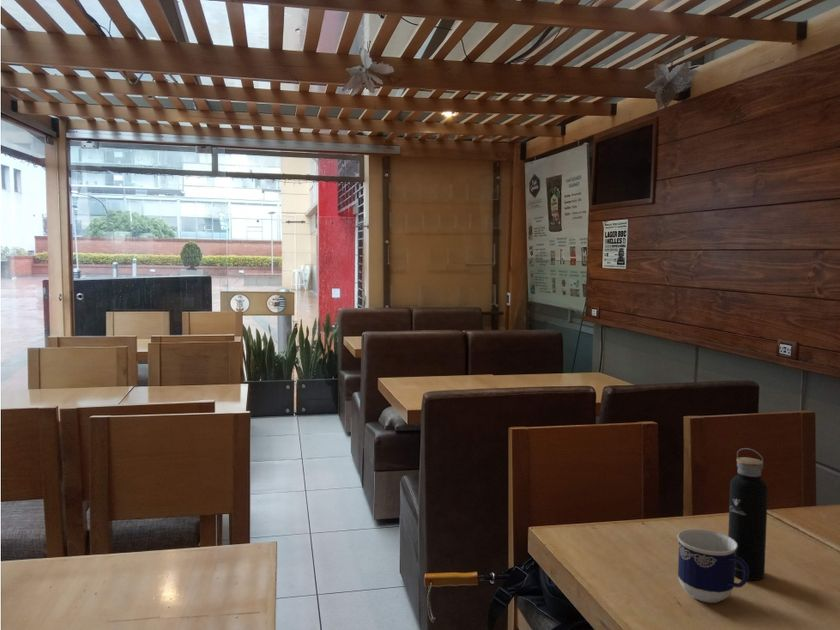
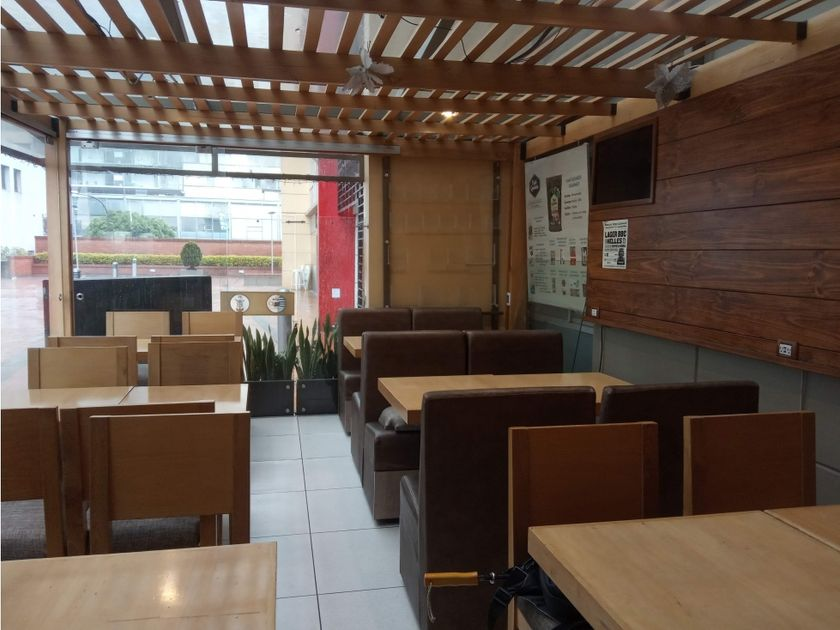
- water bottle (747, 511)
- cup (713, 570)
